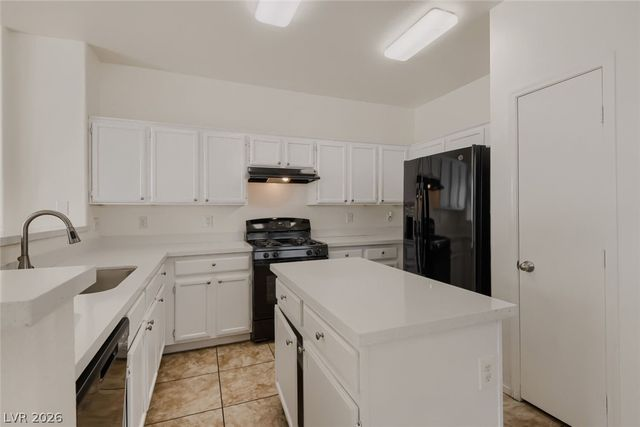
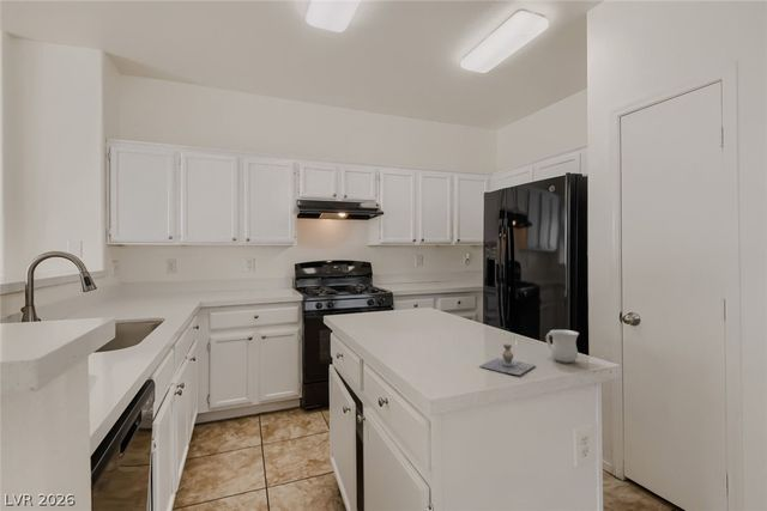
+ pottery (507, 354)
+ mug (560, 345)
